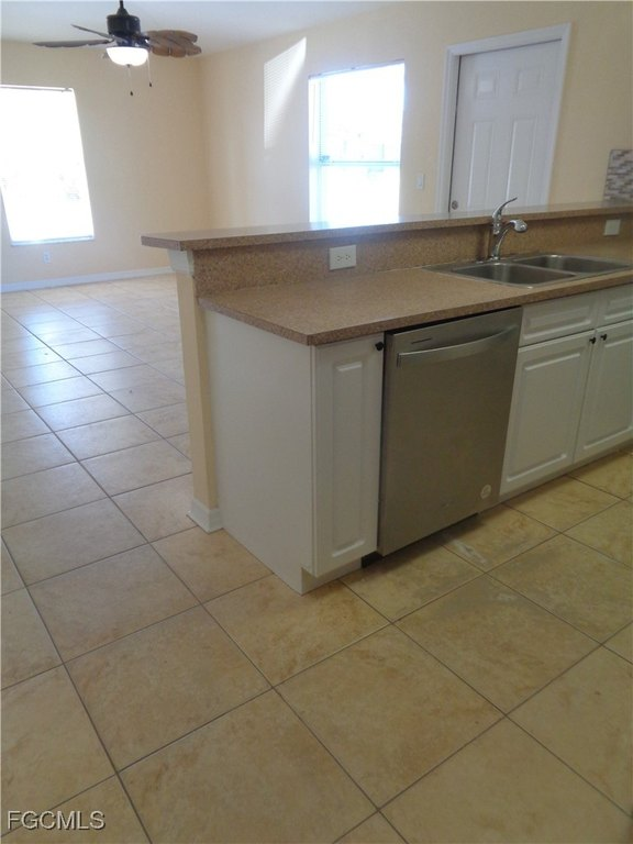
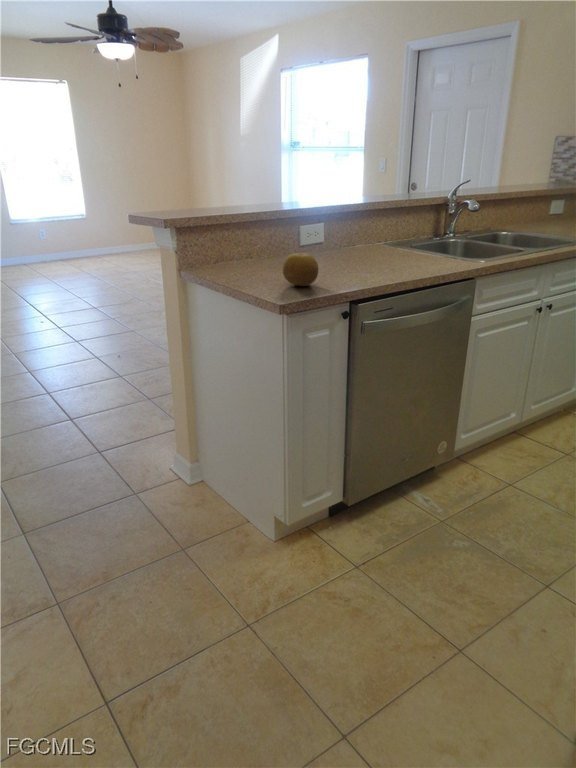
+ fruit (300, 269)
